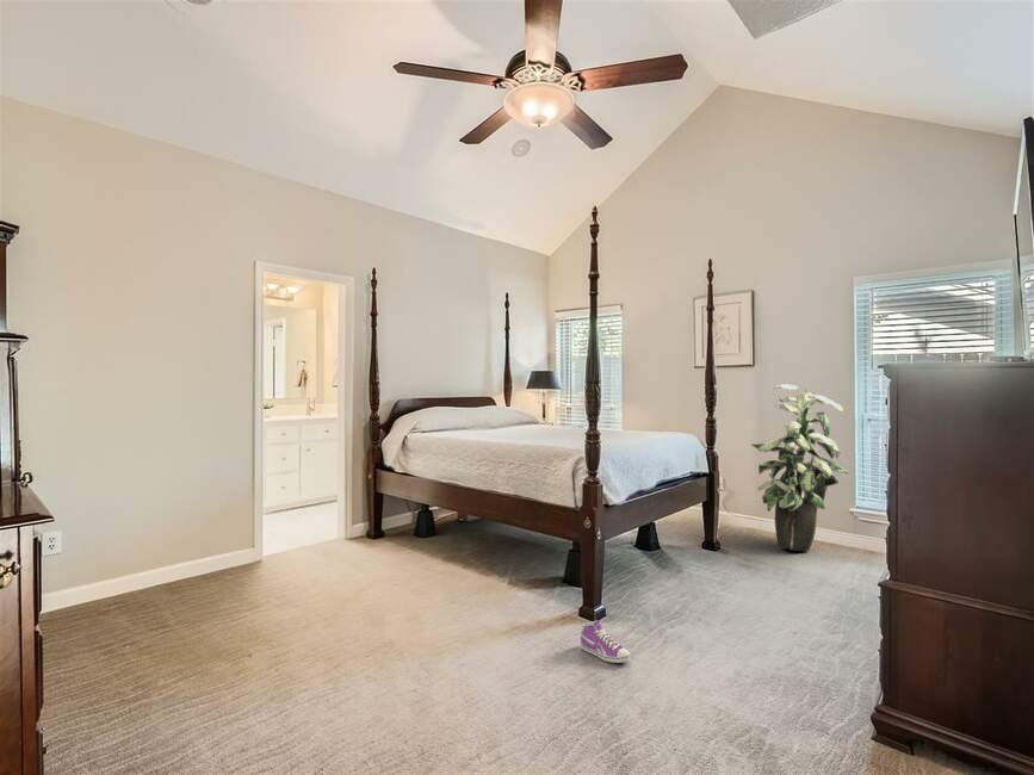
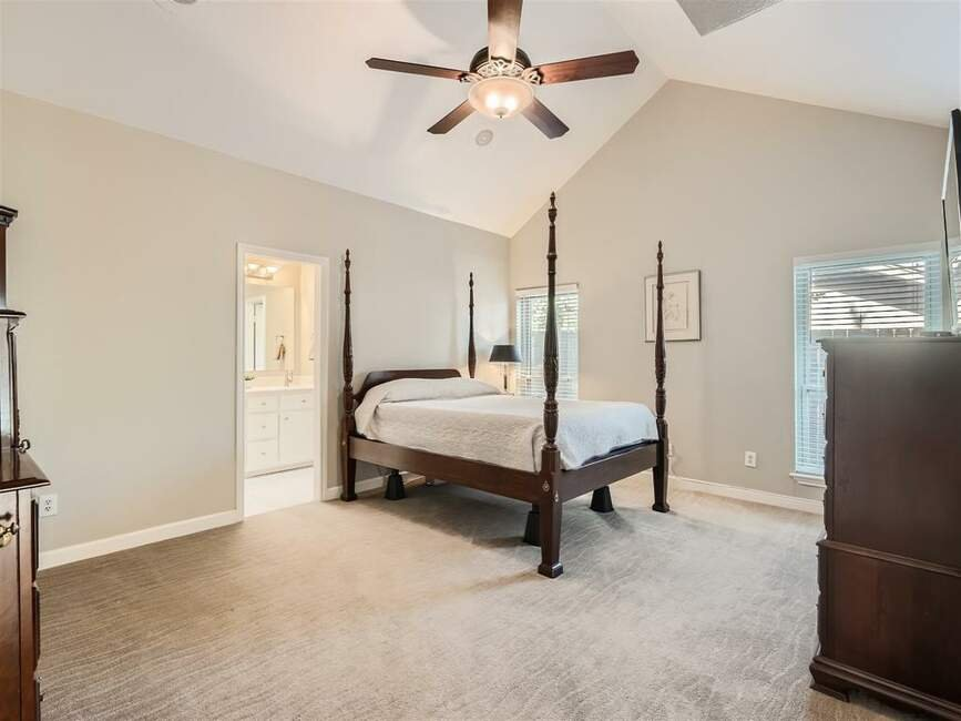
- indoor plant (794, 465)
- sneaker (603, 639)
